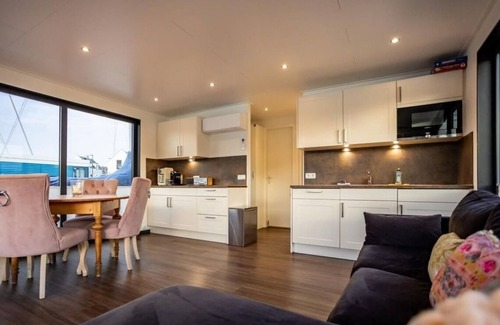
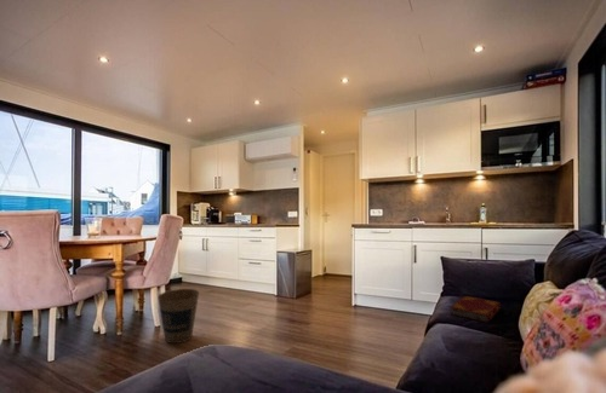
+ trash can (178, 316)
+ hardback book (475, 307)
